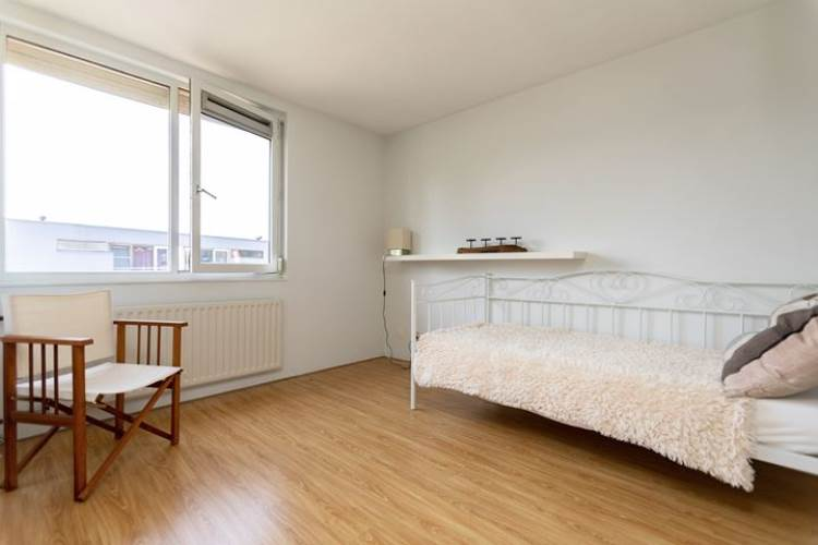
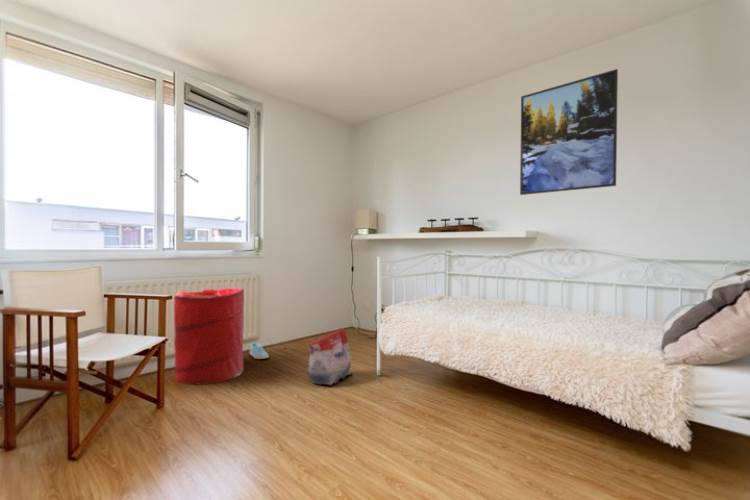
+ sneaker (258, 350)
+ bag (331, 352)
+ laundry hamper (210, 330)
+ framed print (564, 137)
